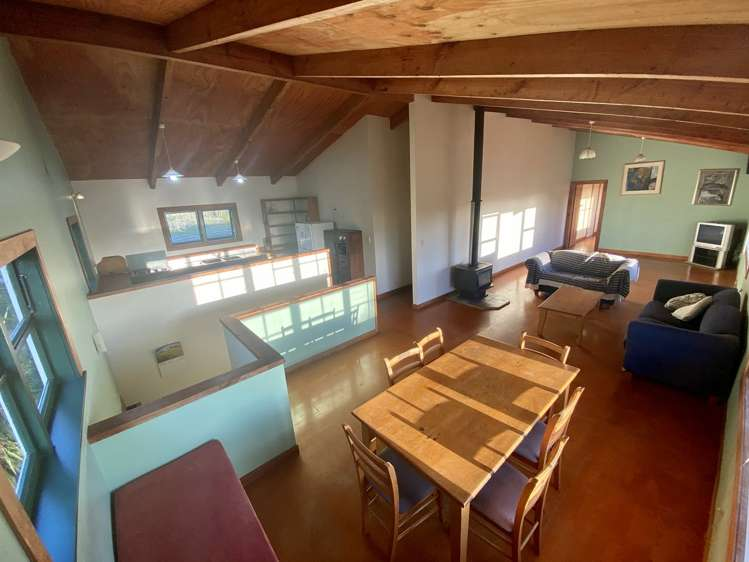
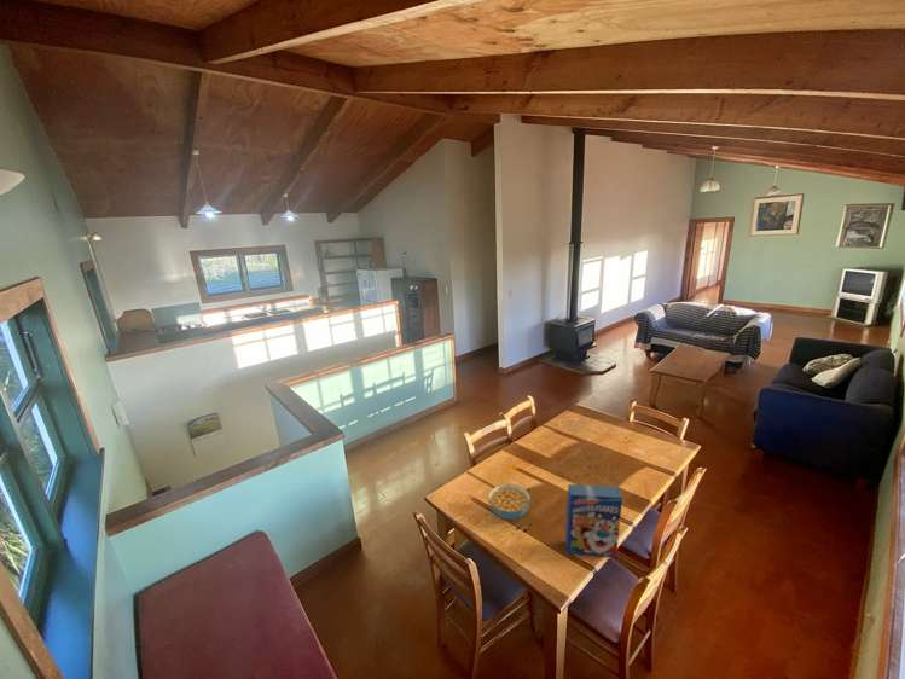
+ cereal bowl (509, 505)
+ cereal box (592, 520)
